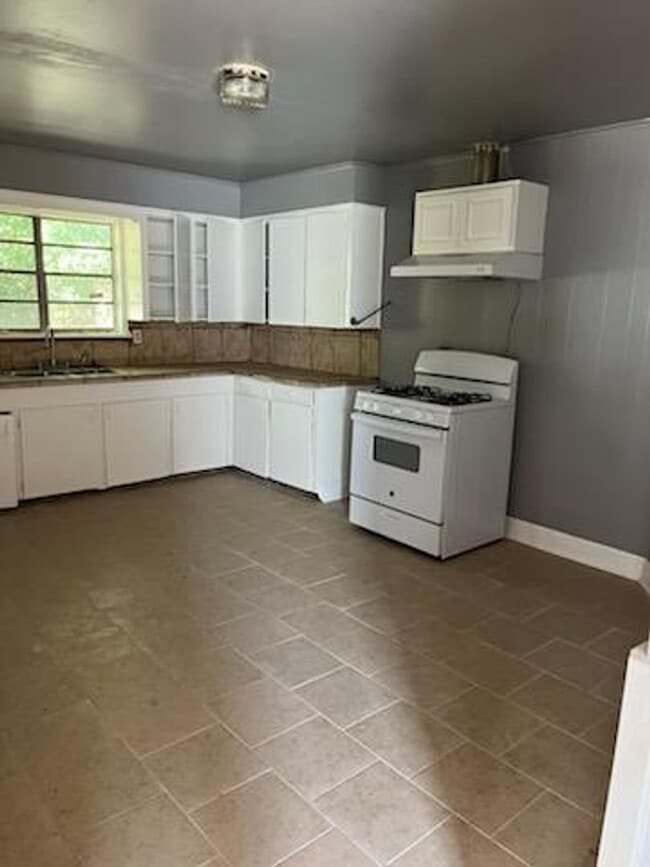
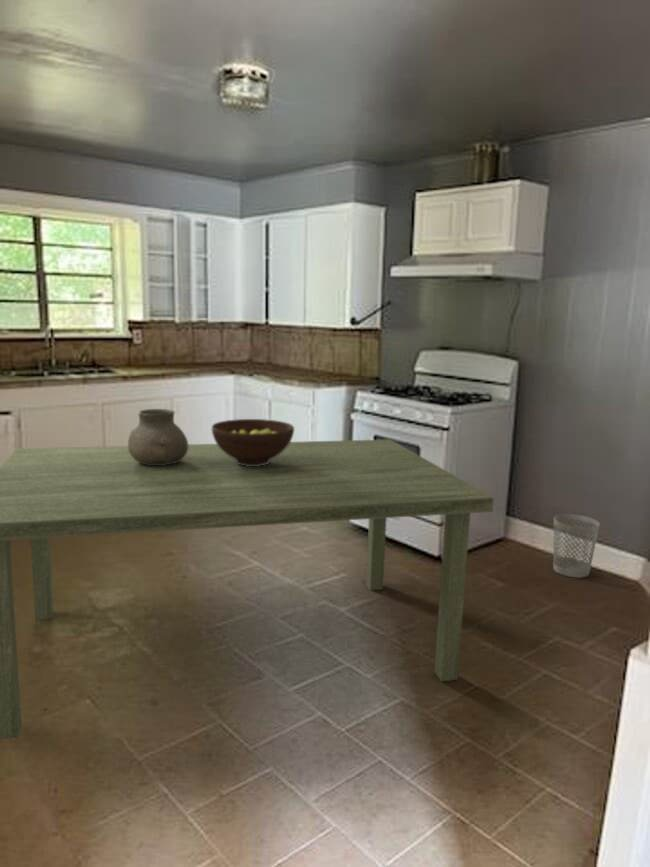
+ wastebasket (573, 545)
+ dining table (223, 527)
+ vase (158, 436)
+ fruit bowl (253, 444)
